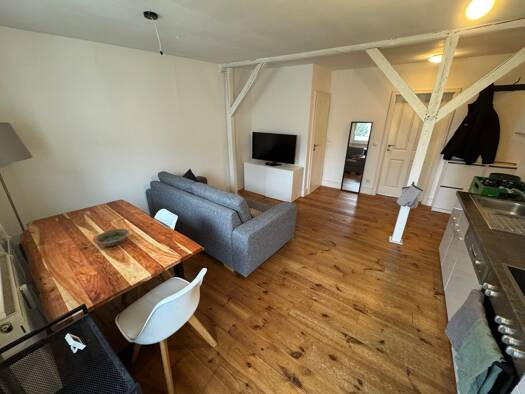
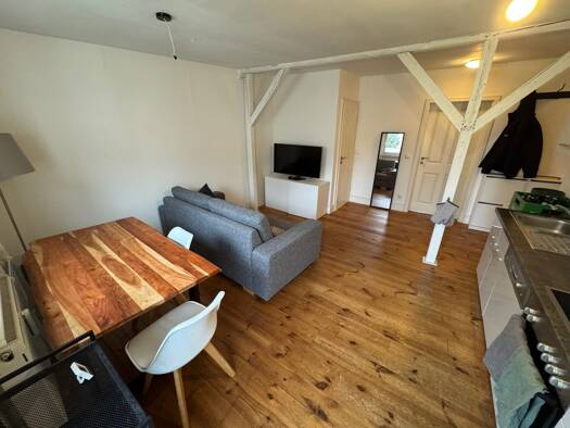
- bowl (113, 238)
